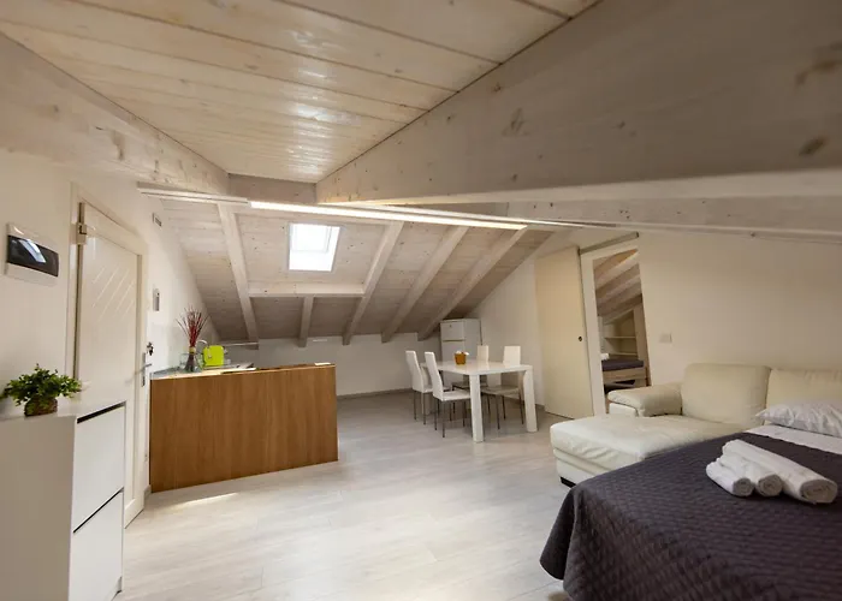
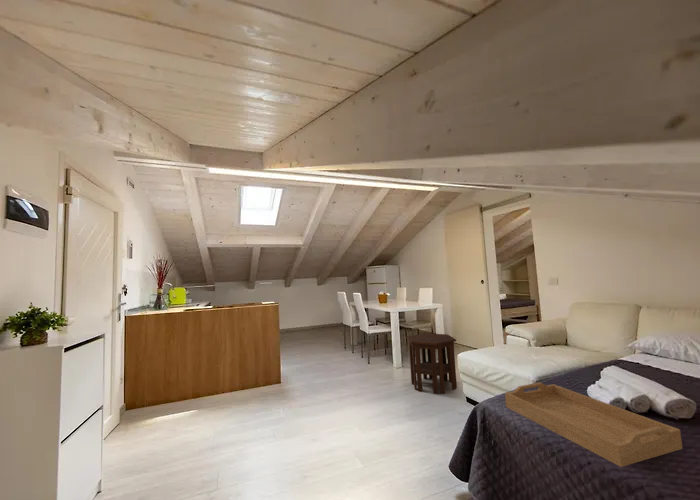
+ serving tray (579, 414)
+ side table (431, 361)
